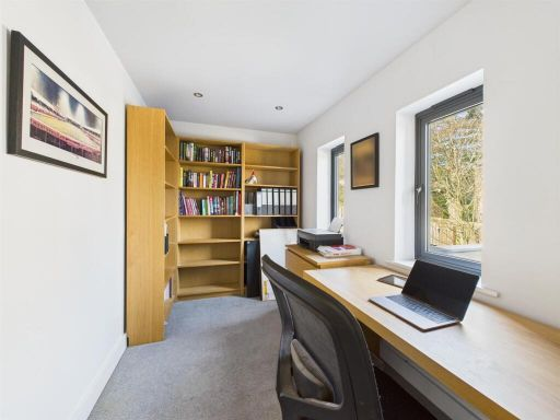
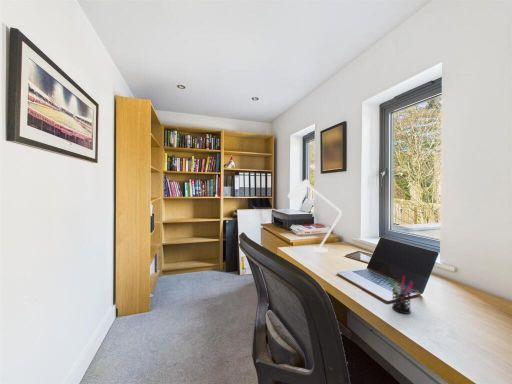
+ desk lamp (325, 200)
+ pen holder (399, 292)
